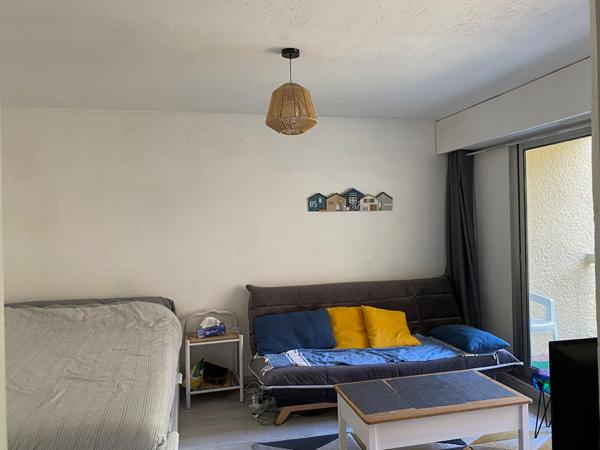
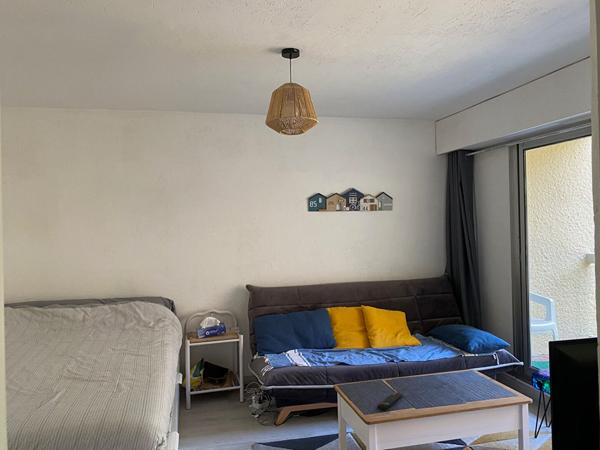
+ remote control (390, 401)
